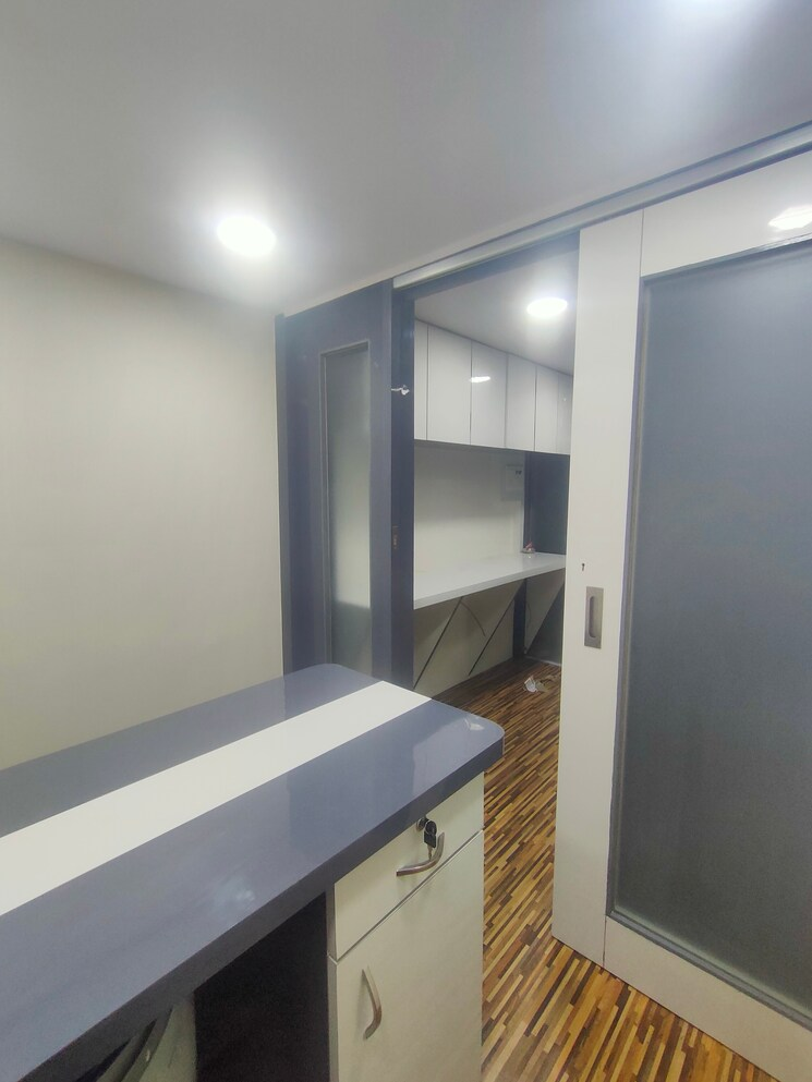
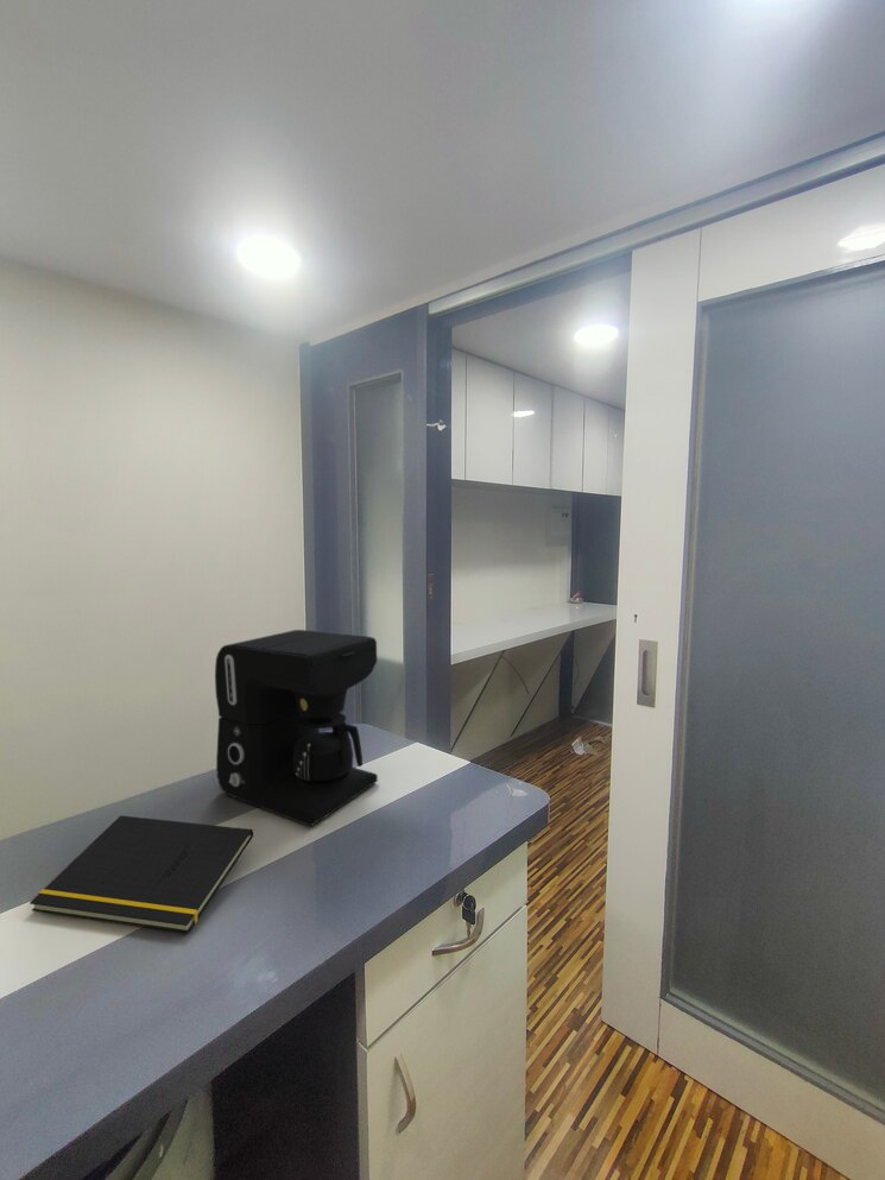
+ notepad (150, 866)
+ coffee maker (302, 715)
